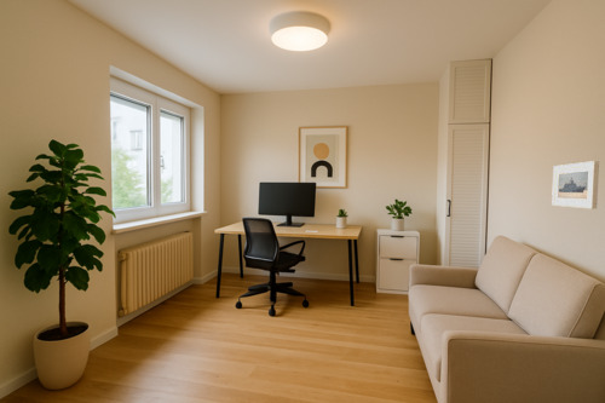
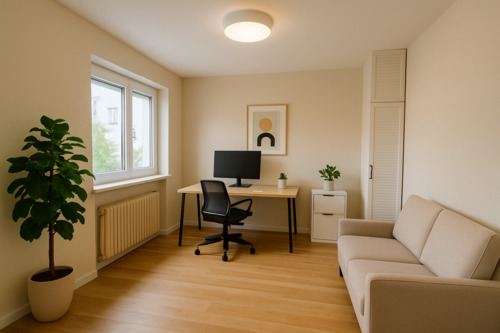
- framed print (572, 185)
